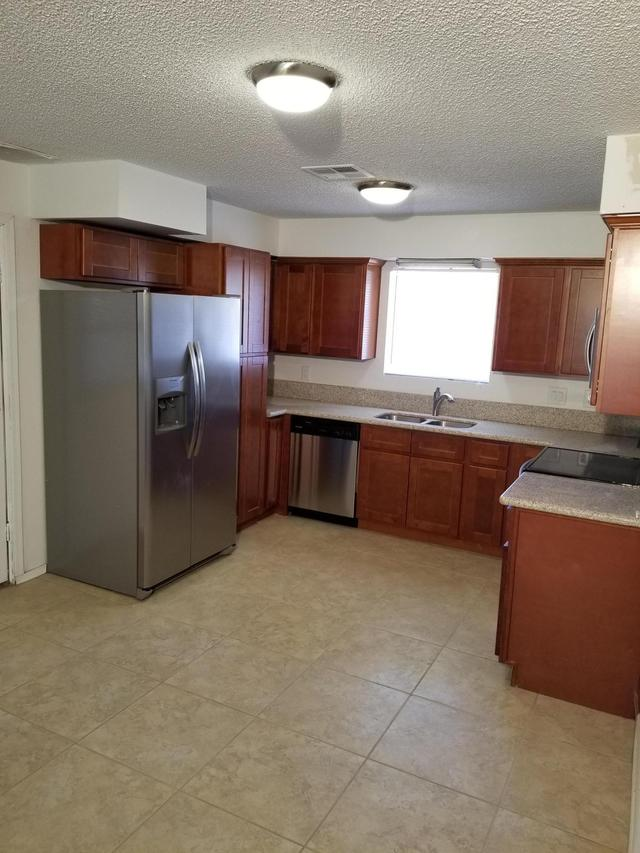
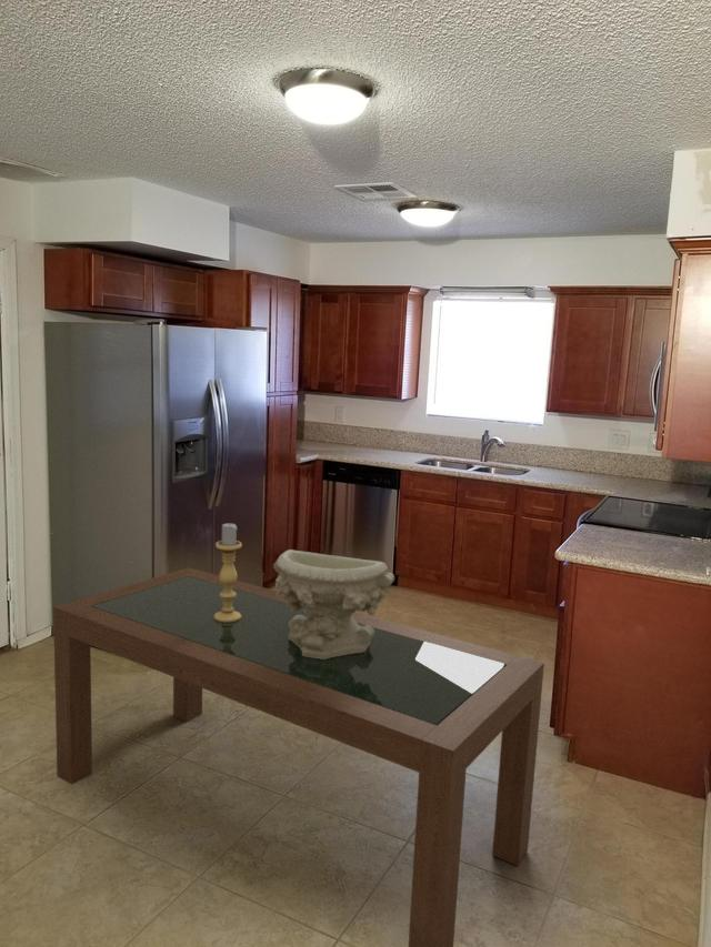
+ dining table (283, 719)
+ candle holder (228, 570)
+ decorative bowl (321, 602)
